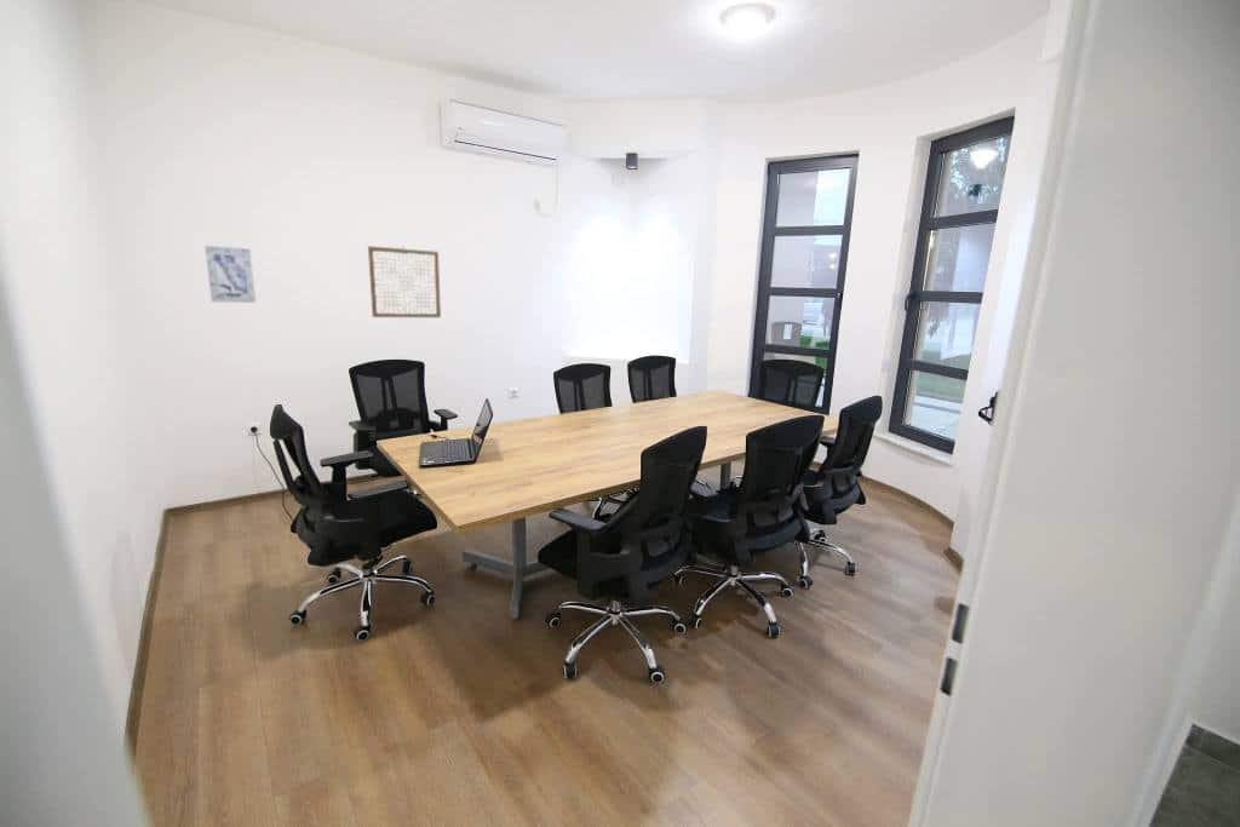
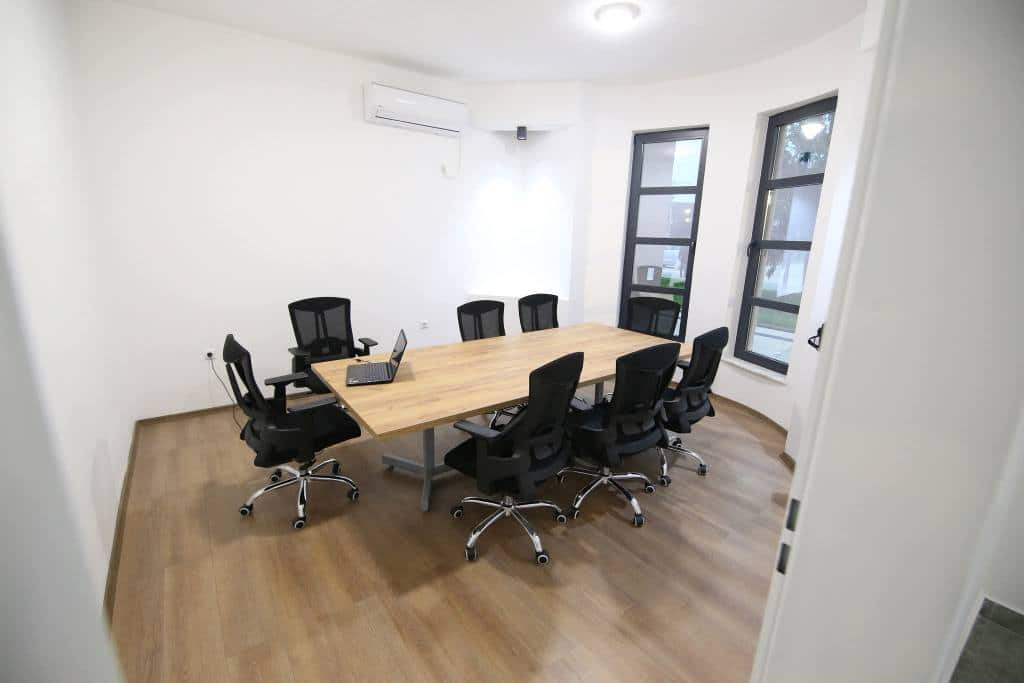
- wall art (230, 275)
- wall art (406, 281)
